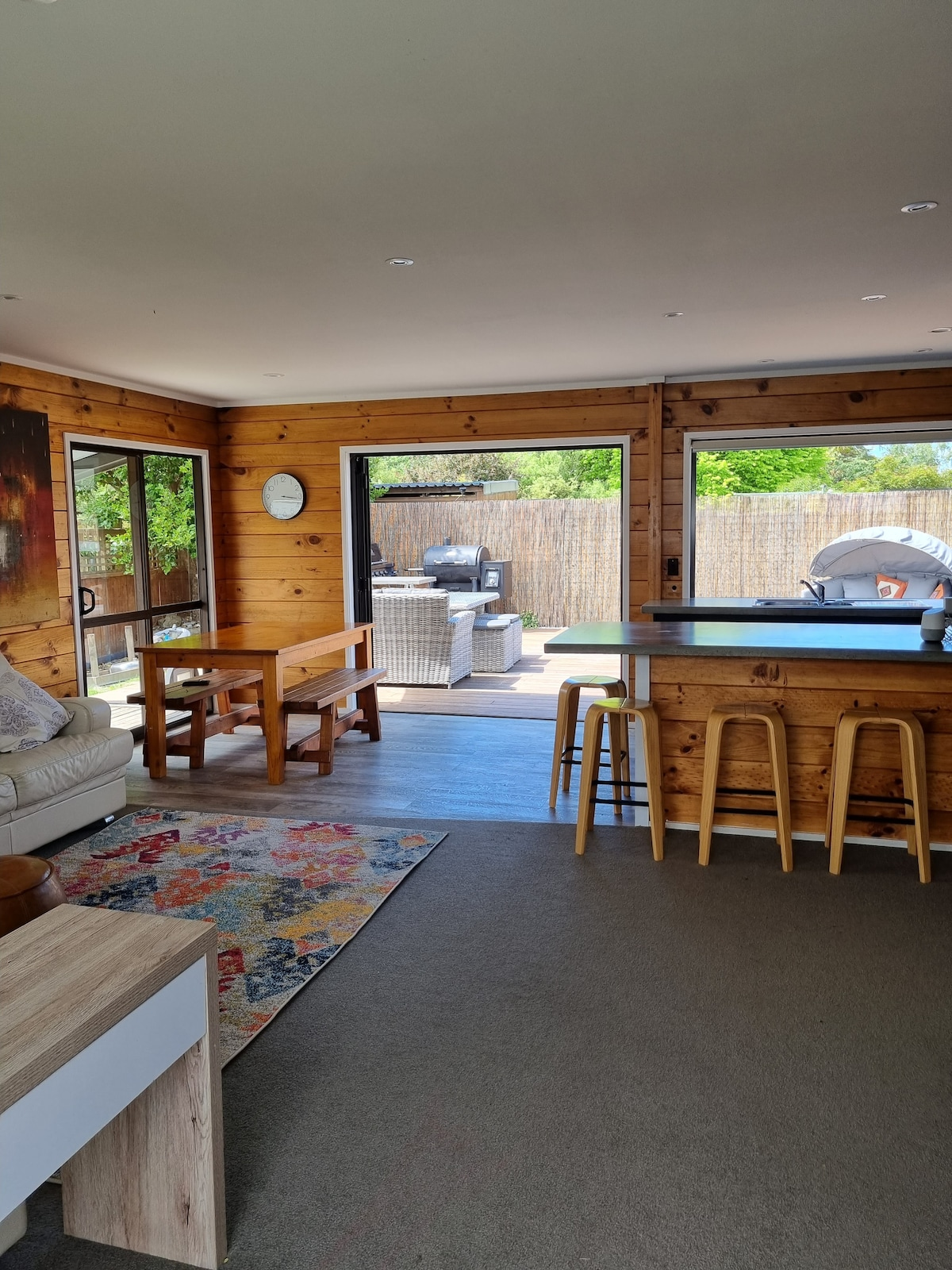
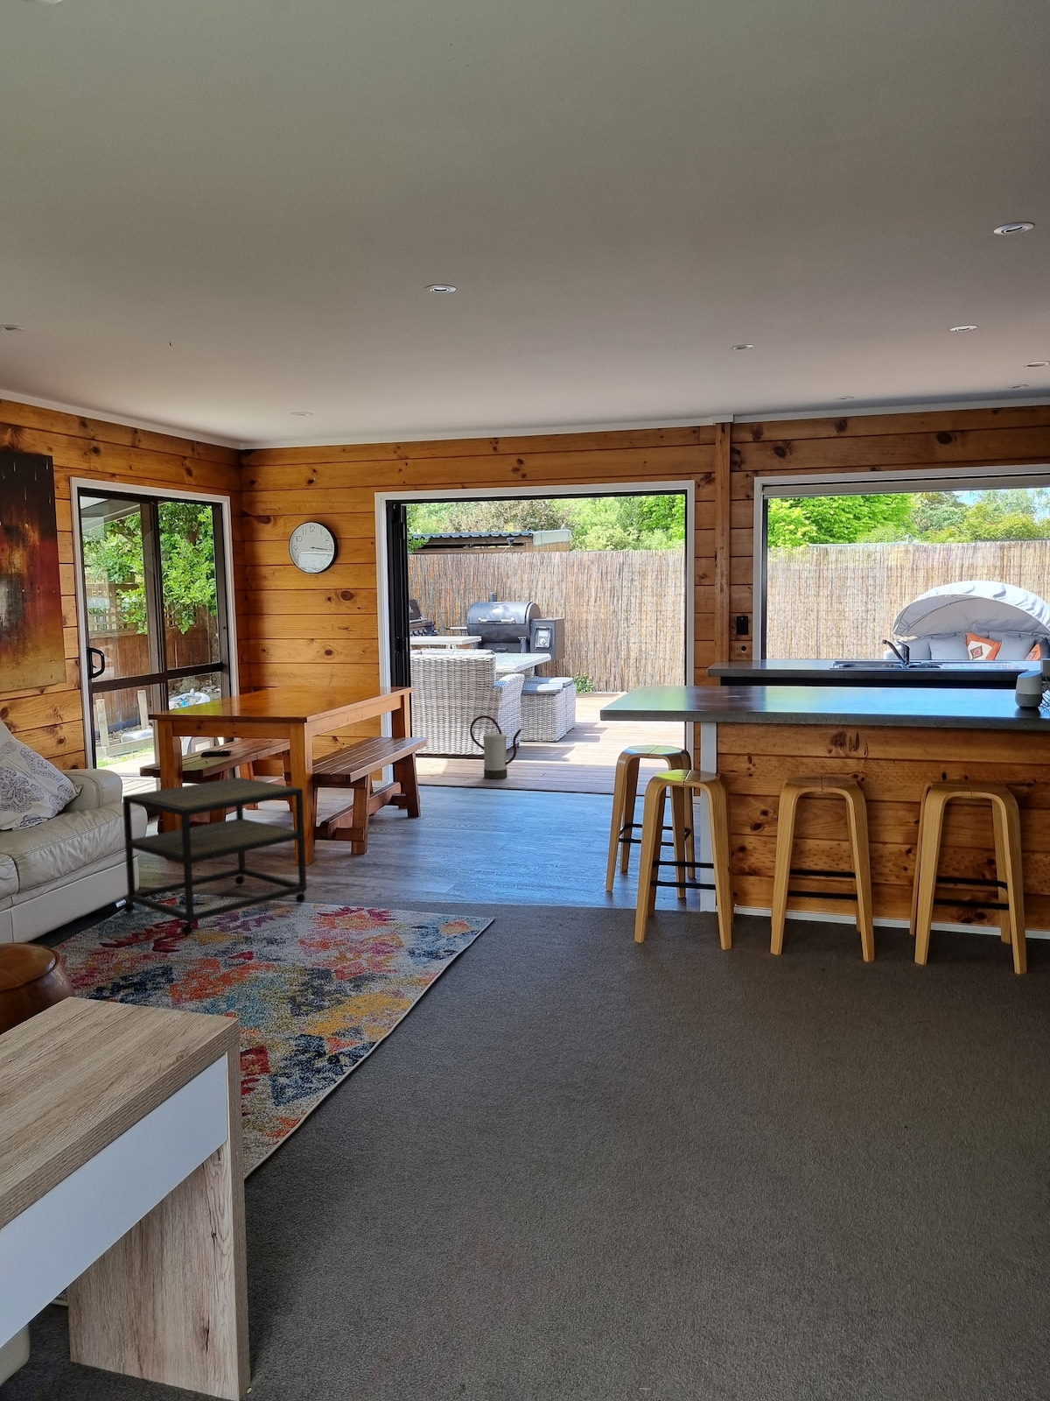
+ side table (214, 849)
+ watering can (495, 746)
